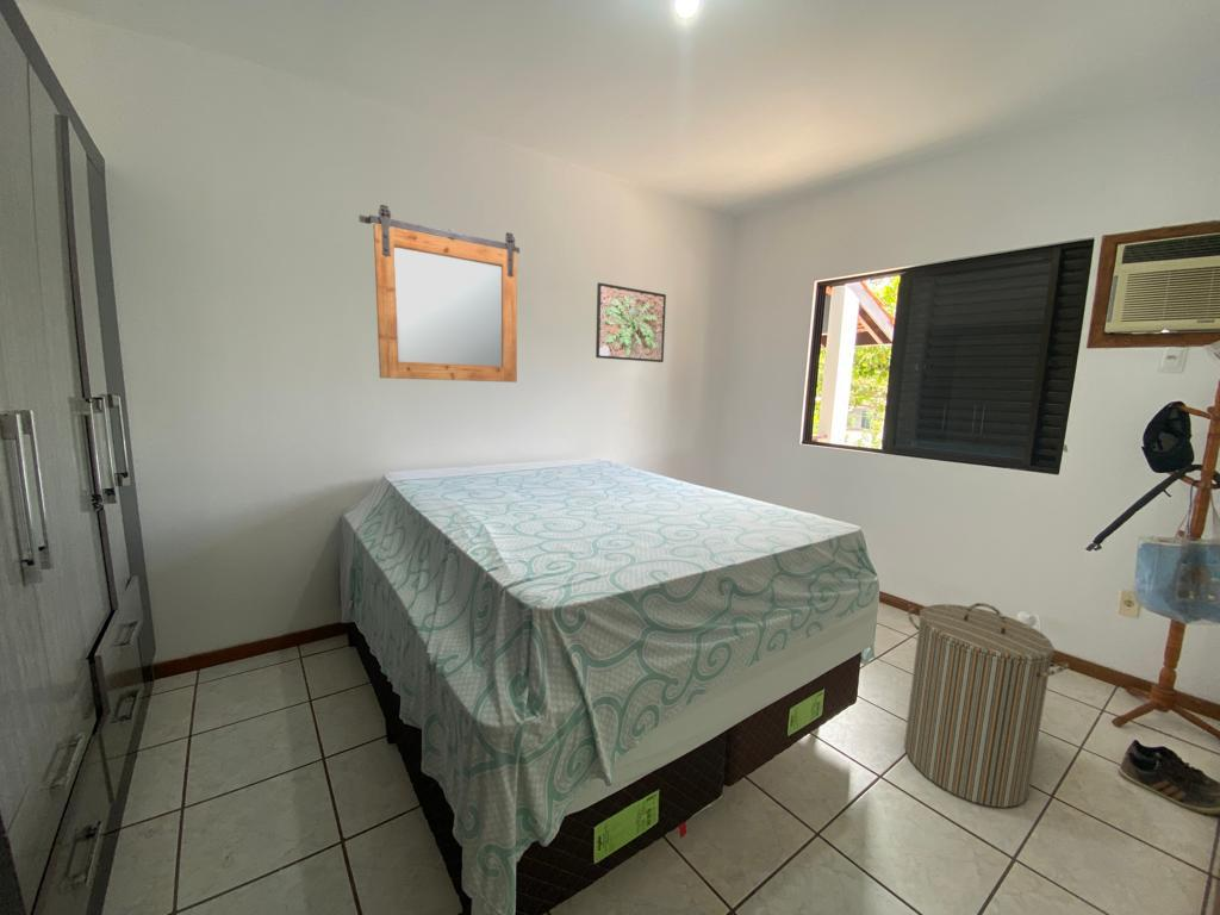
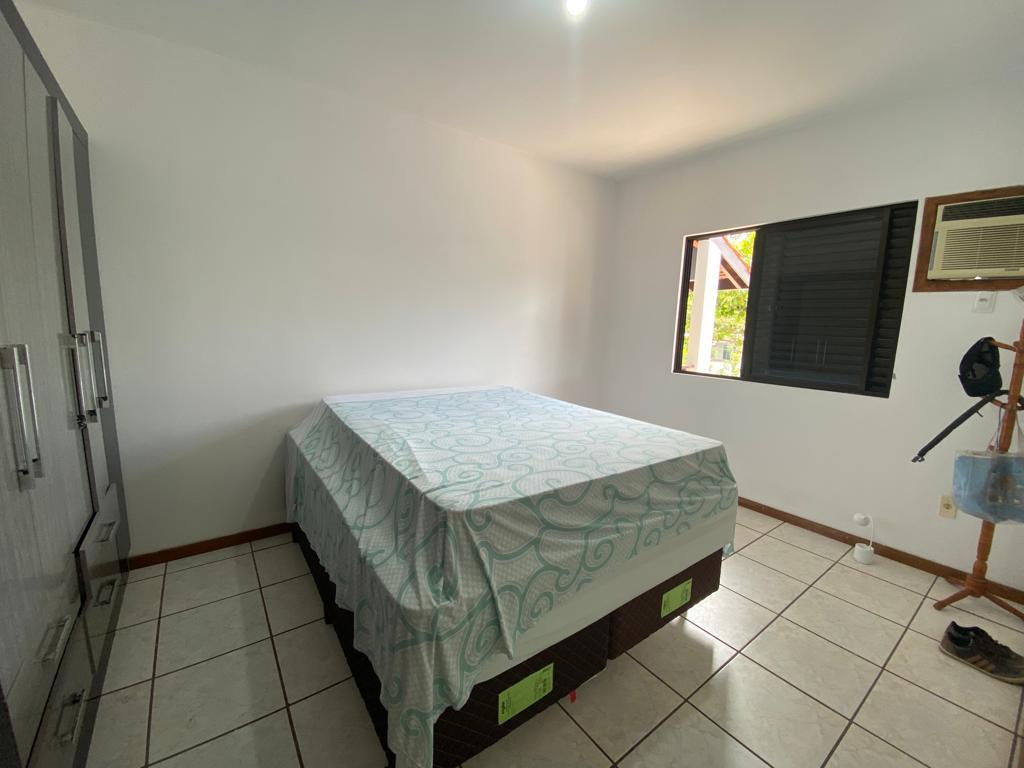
- laundry hamper (973, 686)
- mirror (449, 301)
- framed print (631, 324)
